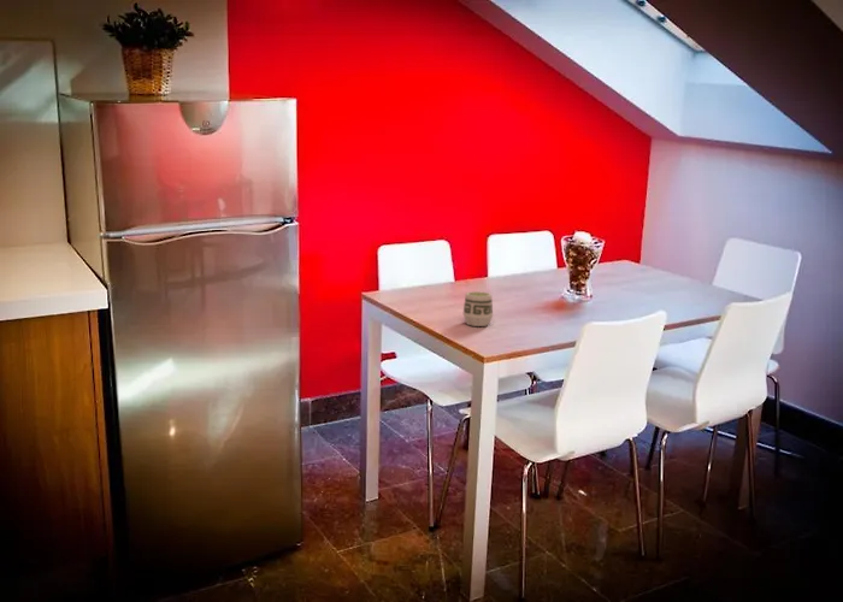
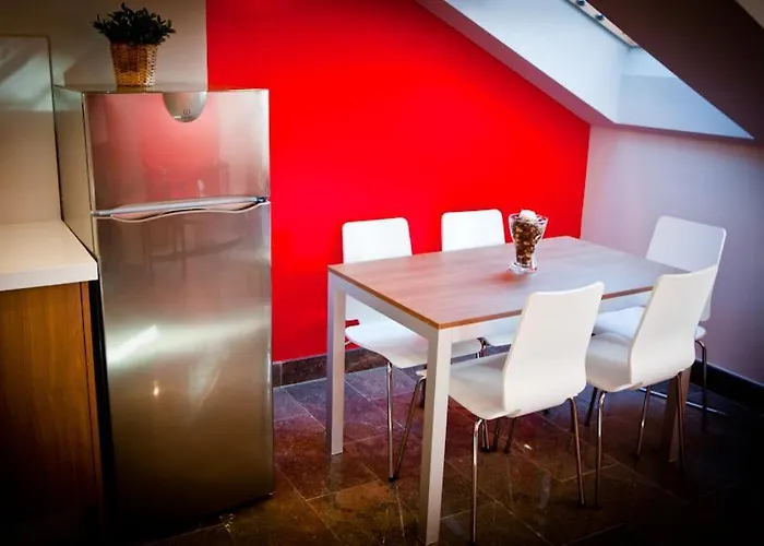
- cup (478, 308)
